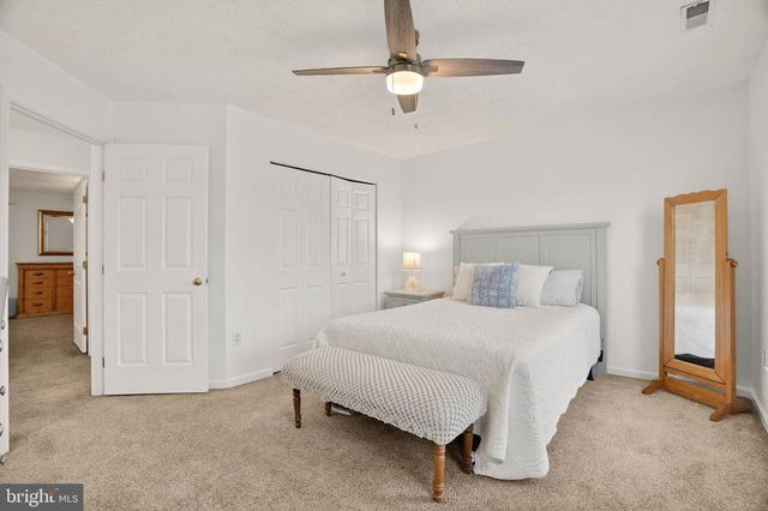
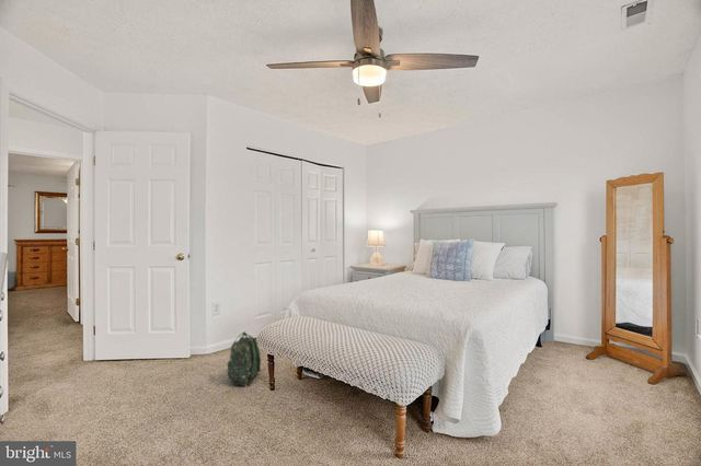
+ backpack (235, 358)
